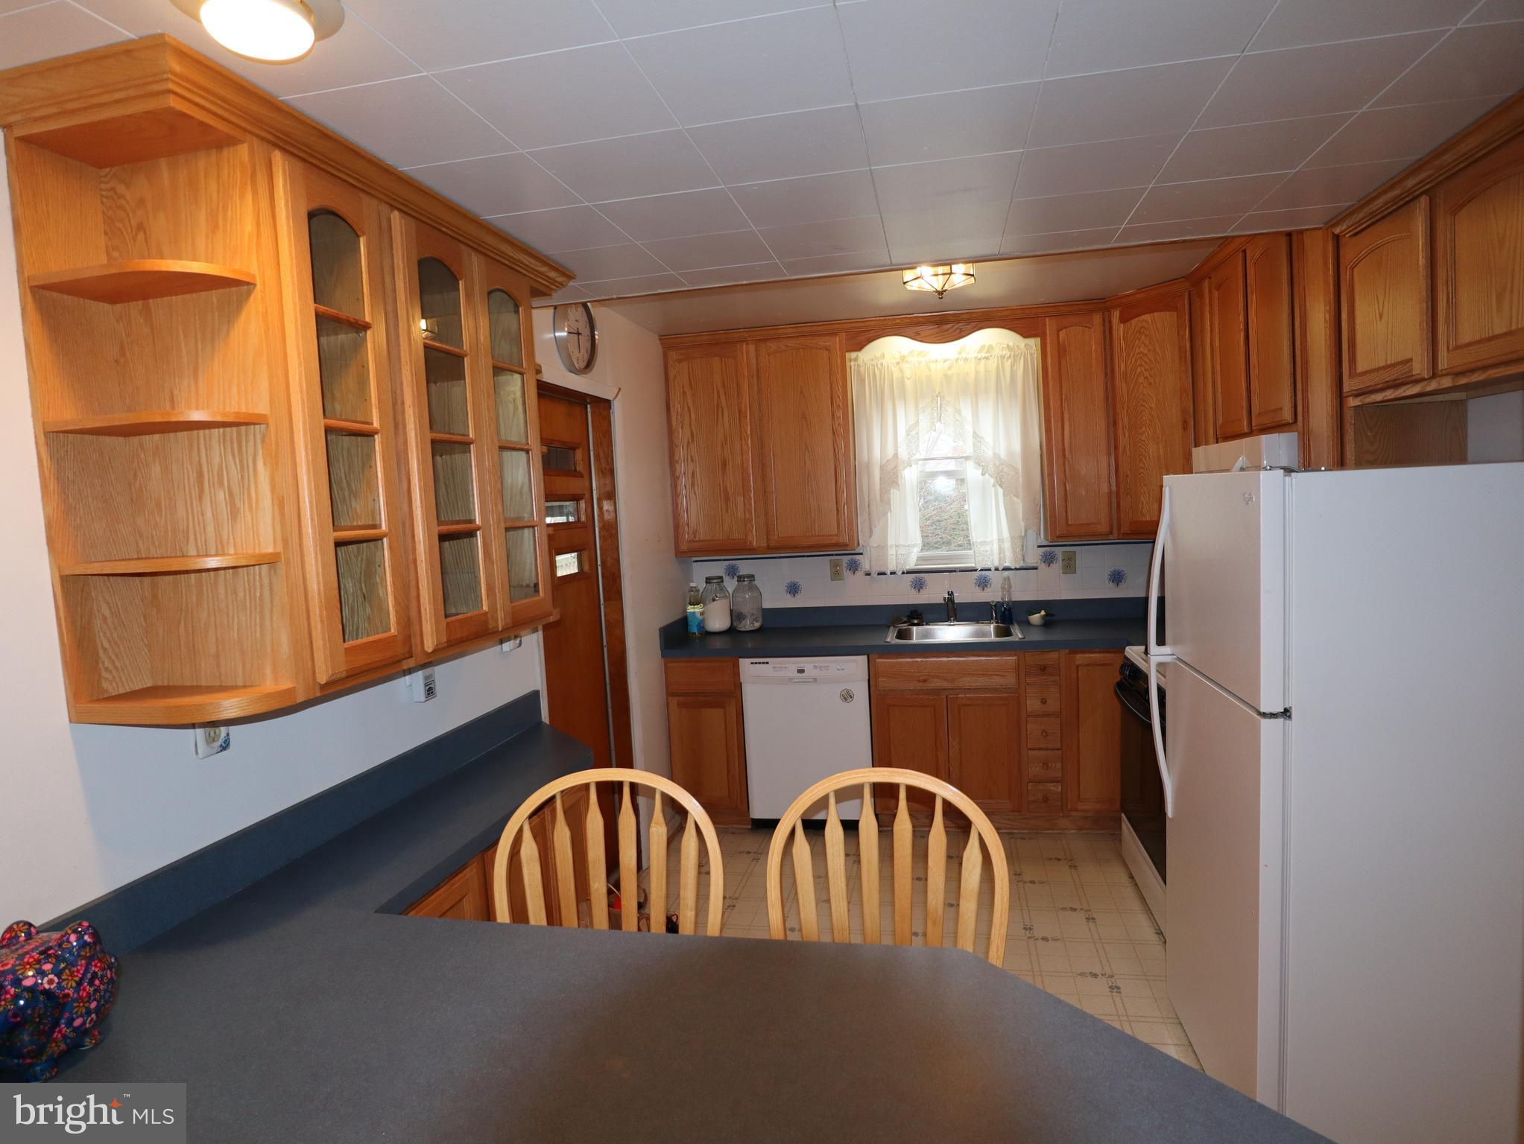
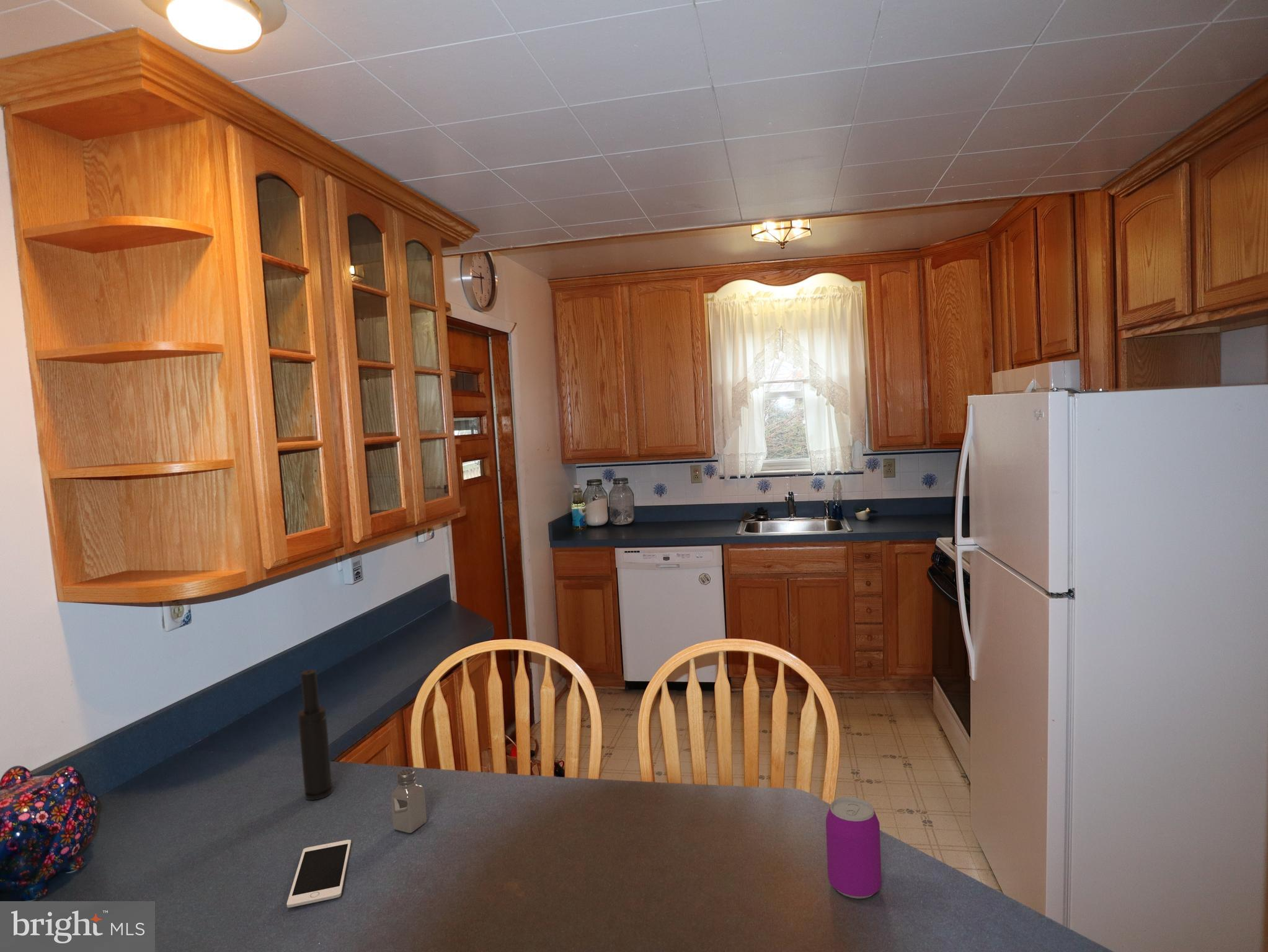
+ cell phone (321, 871)
+ spray bottle (314, 733)
+ saltshaker (408, 798)
+ beverage can (853, 846)
